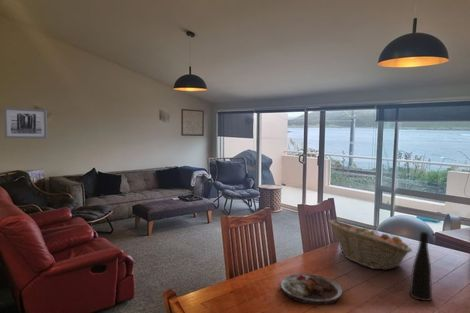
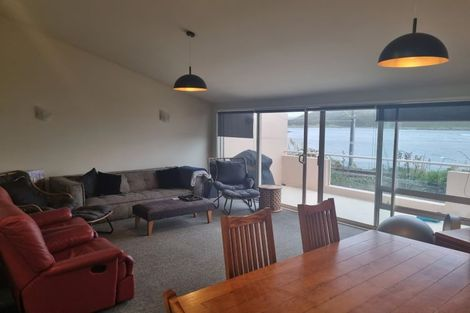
- wall art (191, 122)
- fruit basket (367, 240)
- wall art (26, 123)
- vase (421, 264)
- plate (310, 286)
